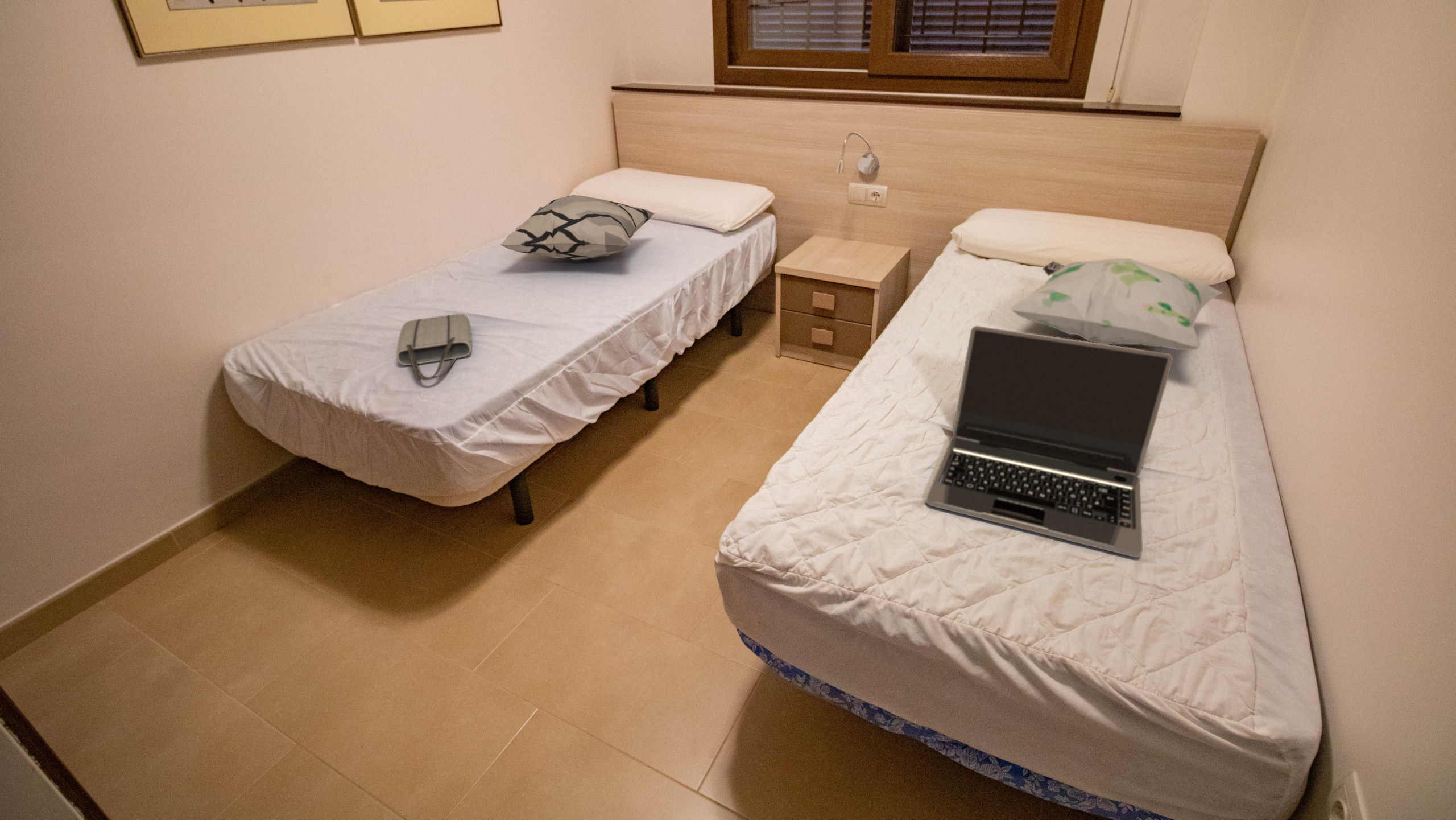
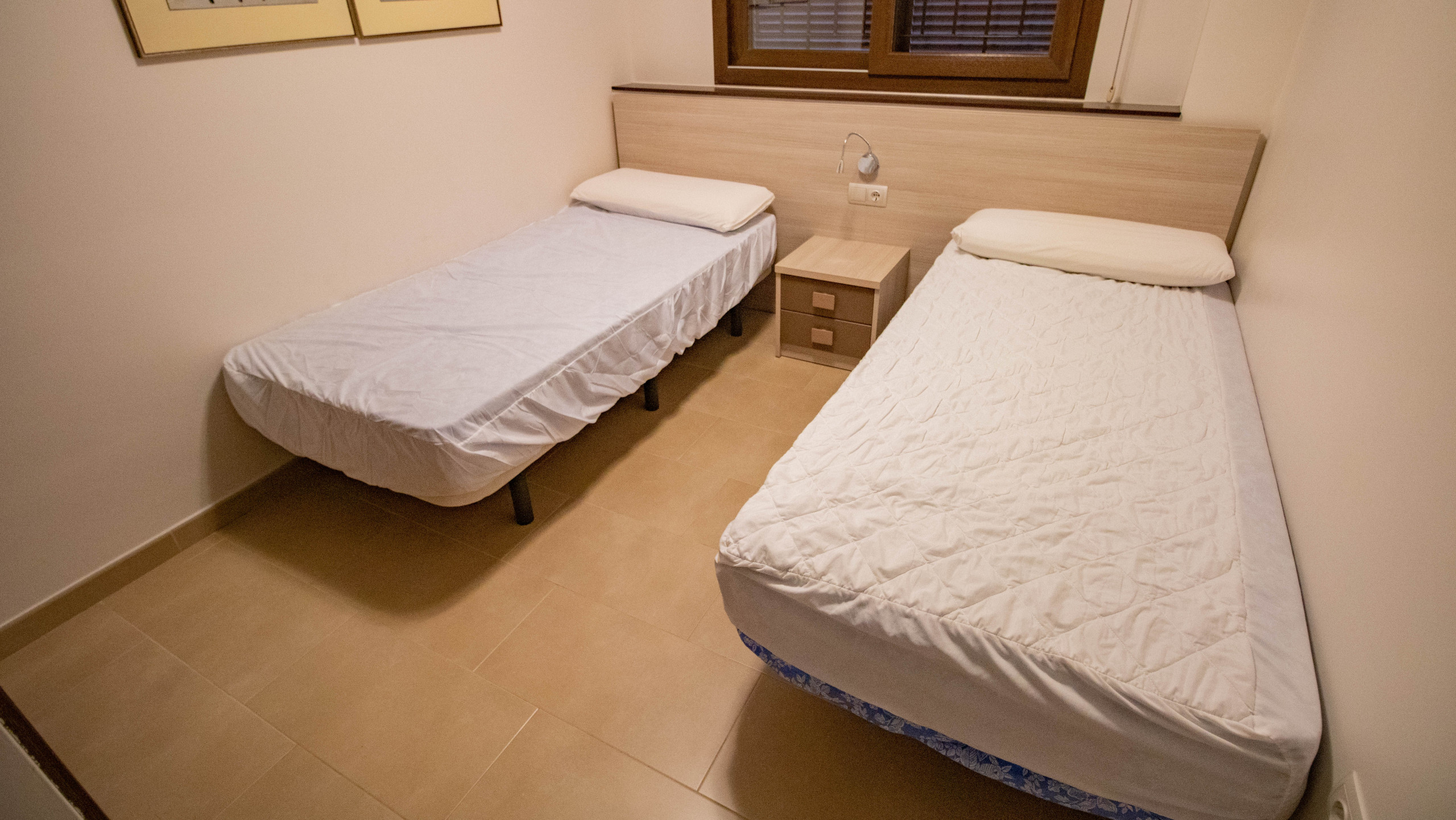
- laptop (1048, 431)
- decorative pillow (1112, 299)
- tote bag (435, 347)
- decorative pillow (582, 228)
